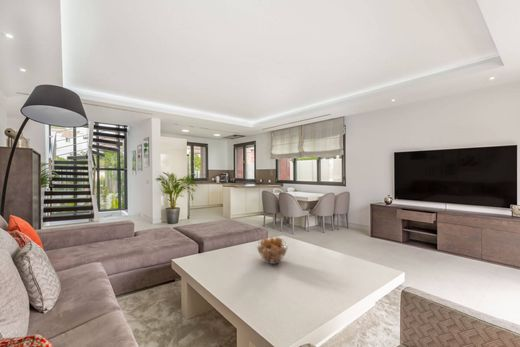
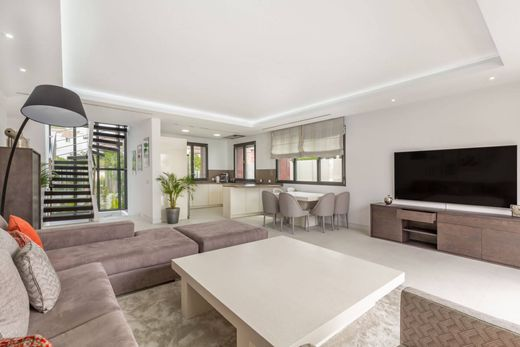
- fruit basket (272, 249)
